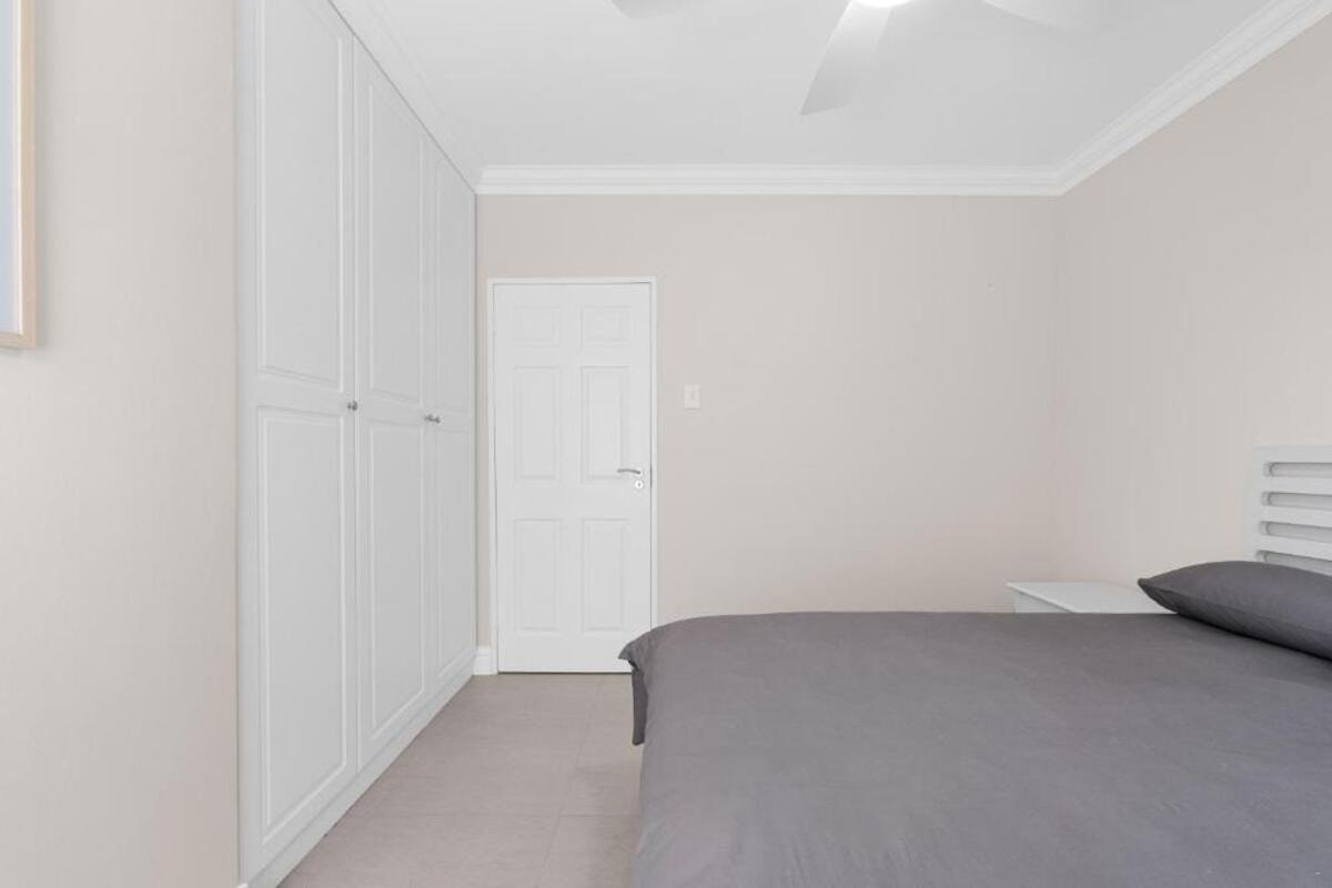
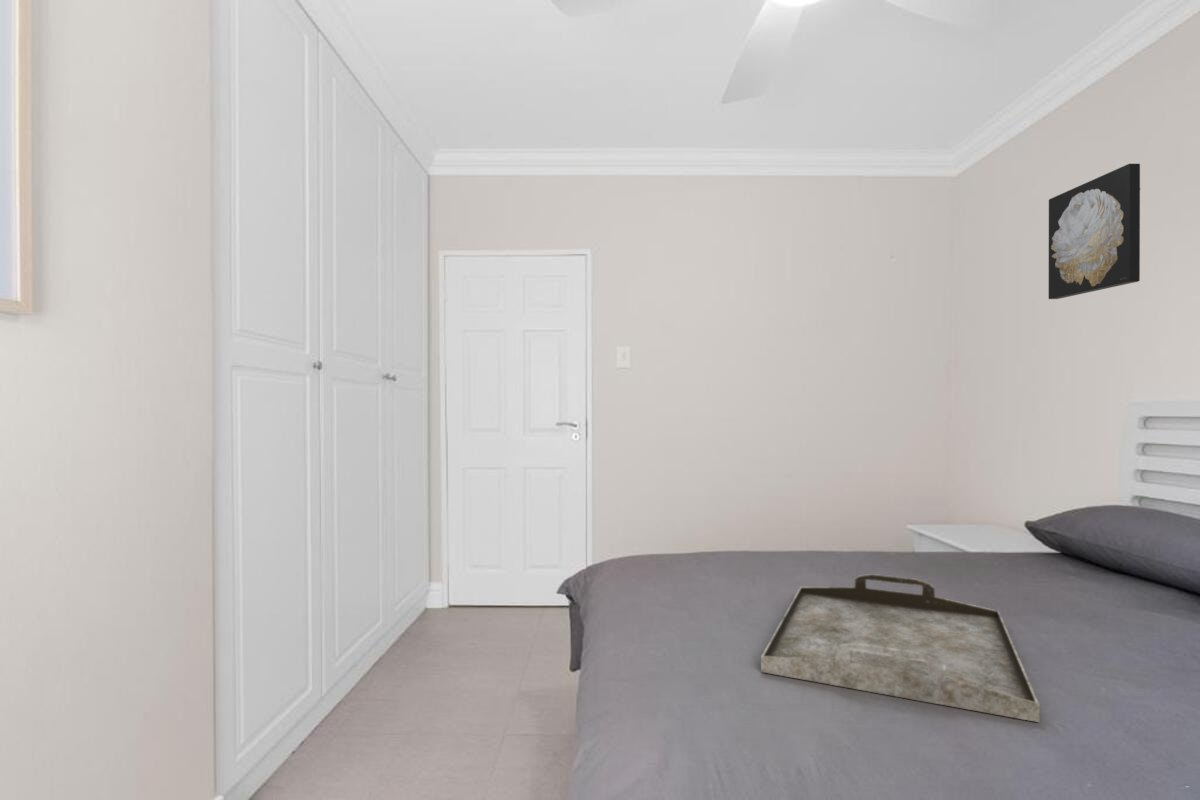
+ wall art (1091, 237)
+ serving tray (891, 625)
